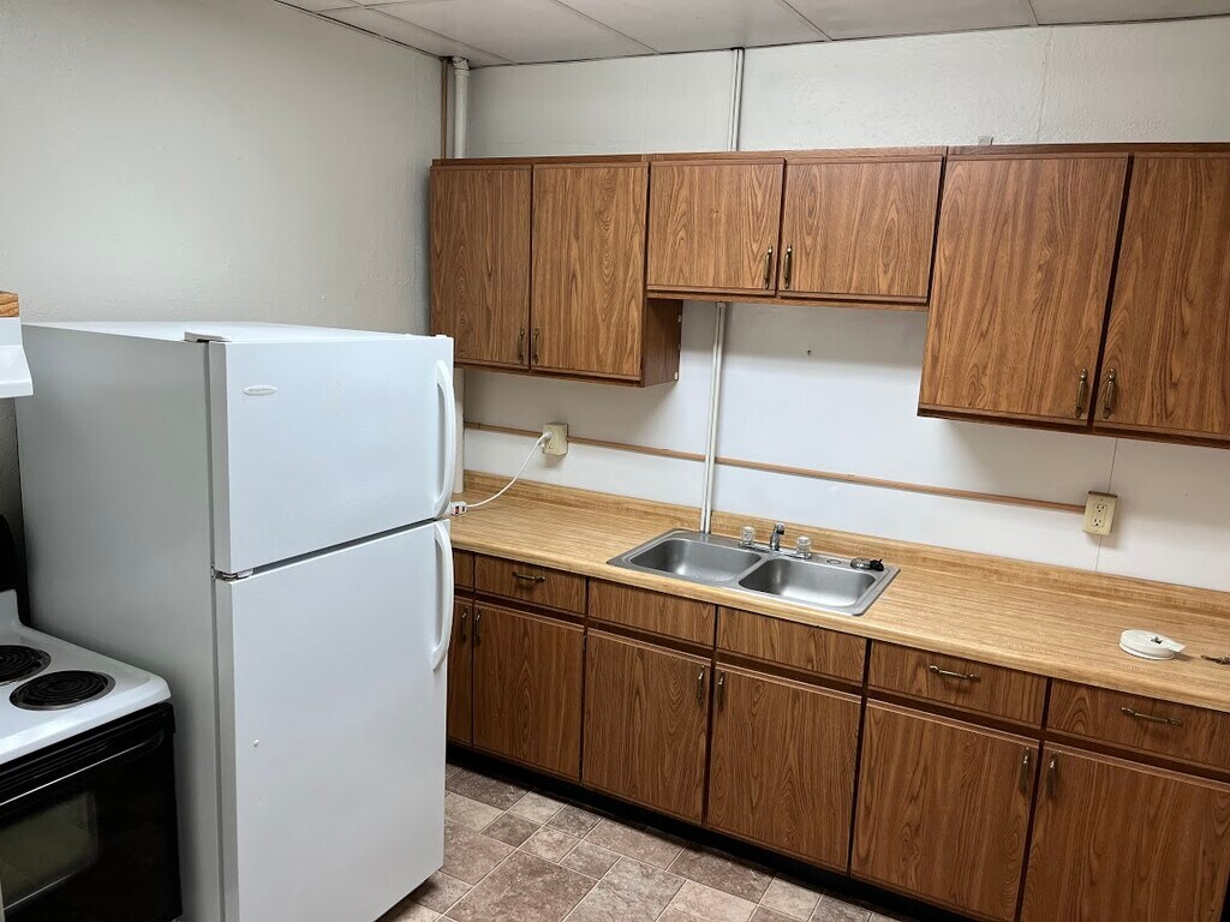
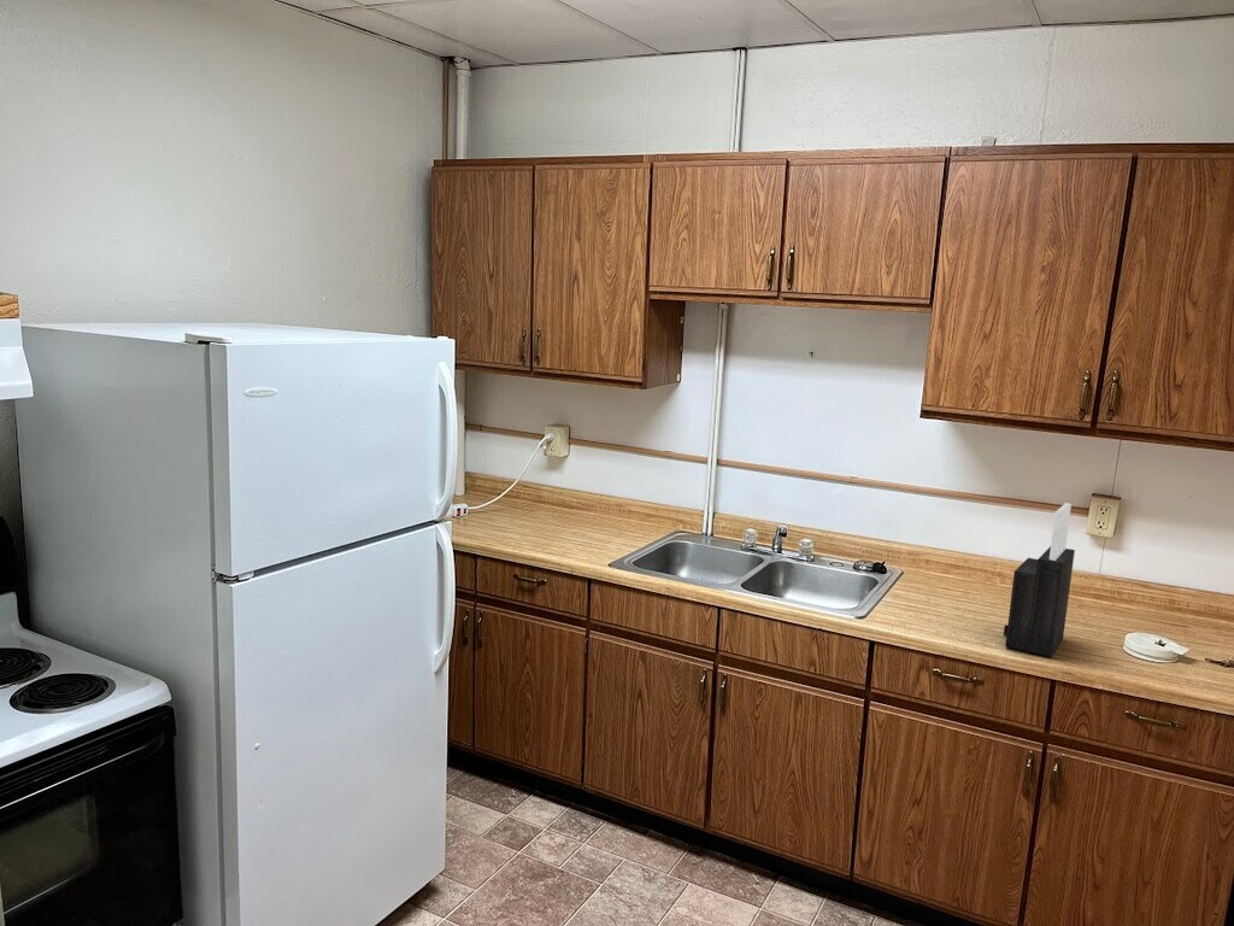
+ knife block (1038, 574)
